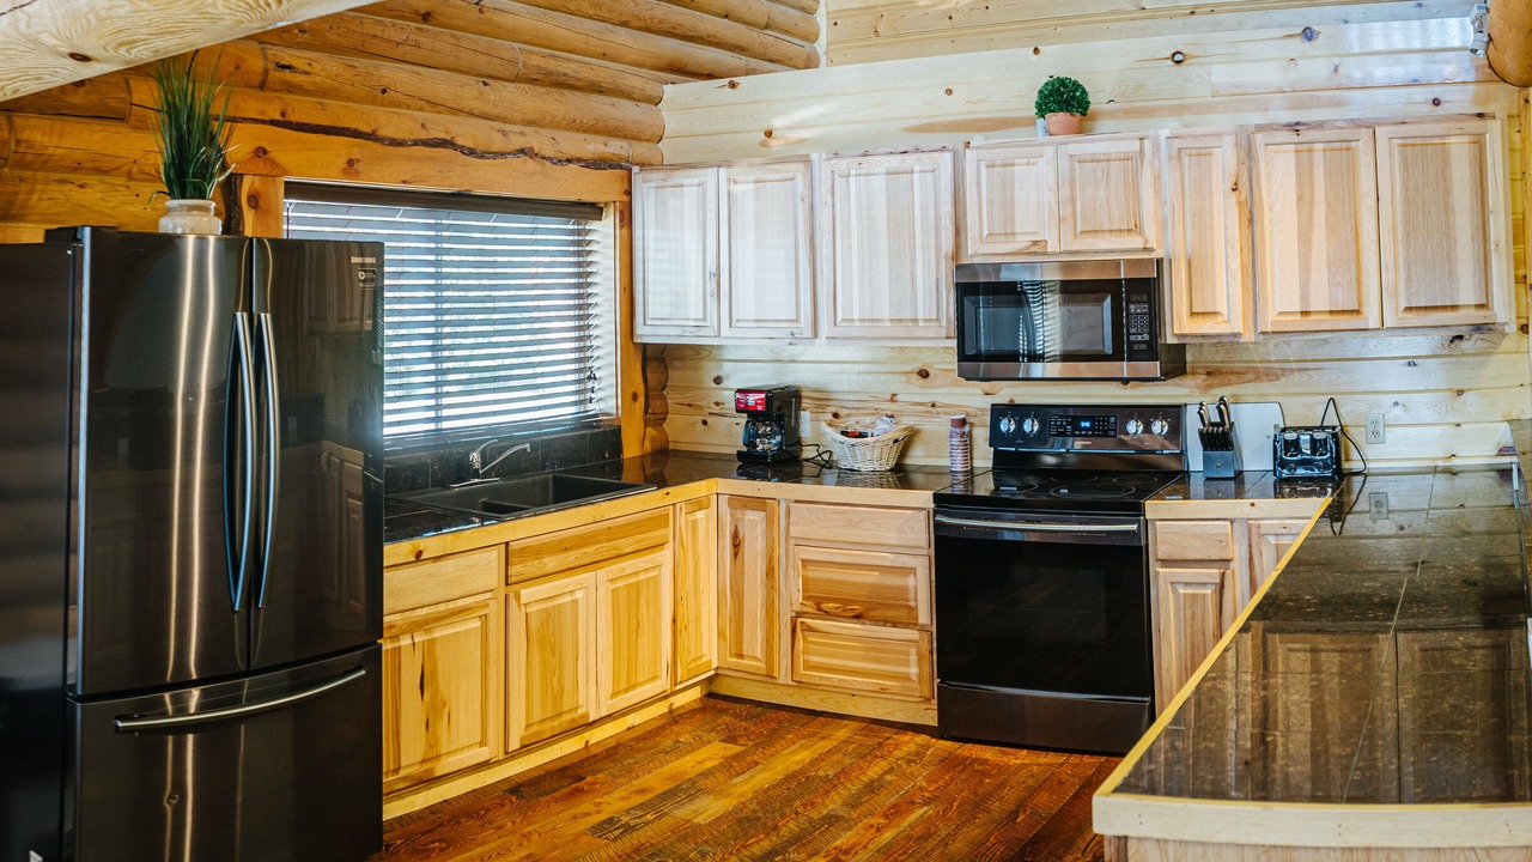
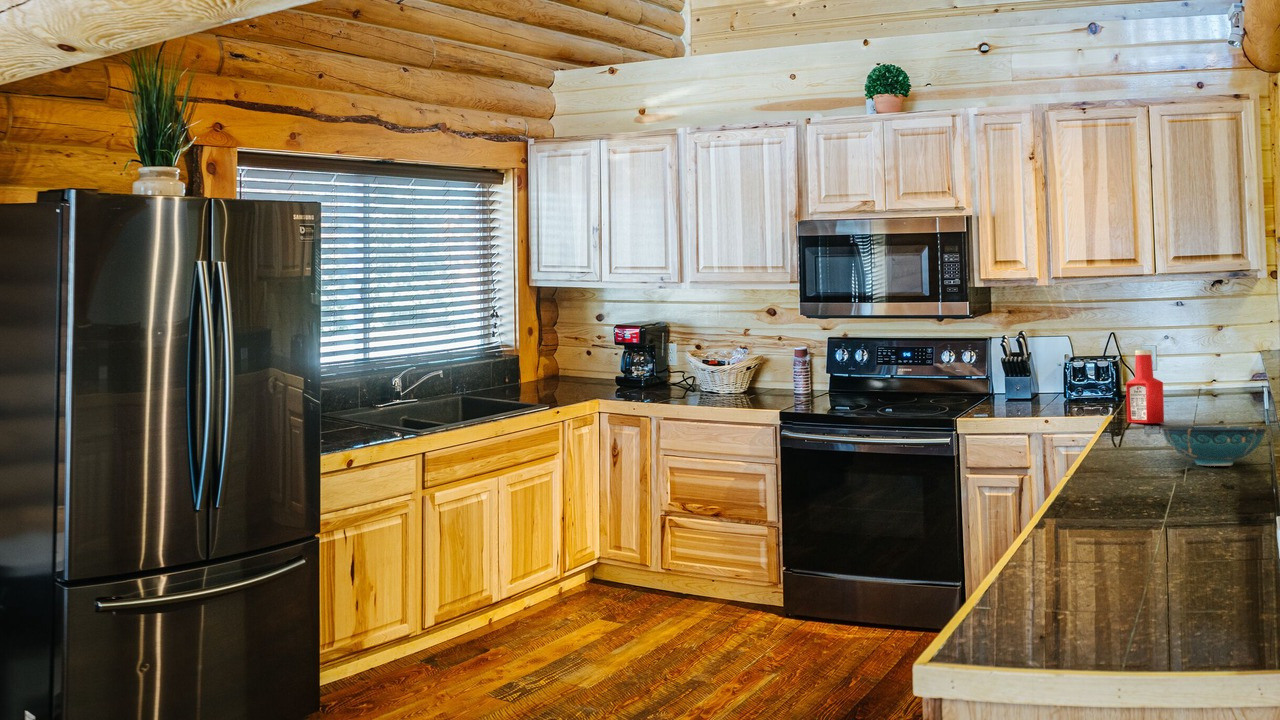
+ decorative bowl (1213, 446)
+ soap bottle (1144, 386)
